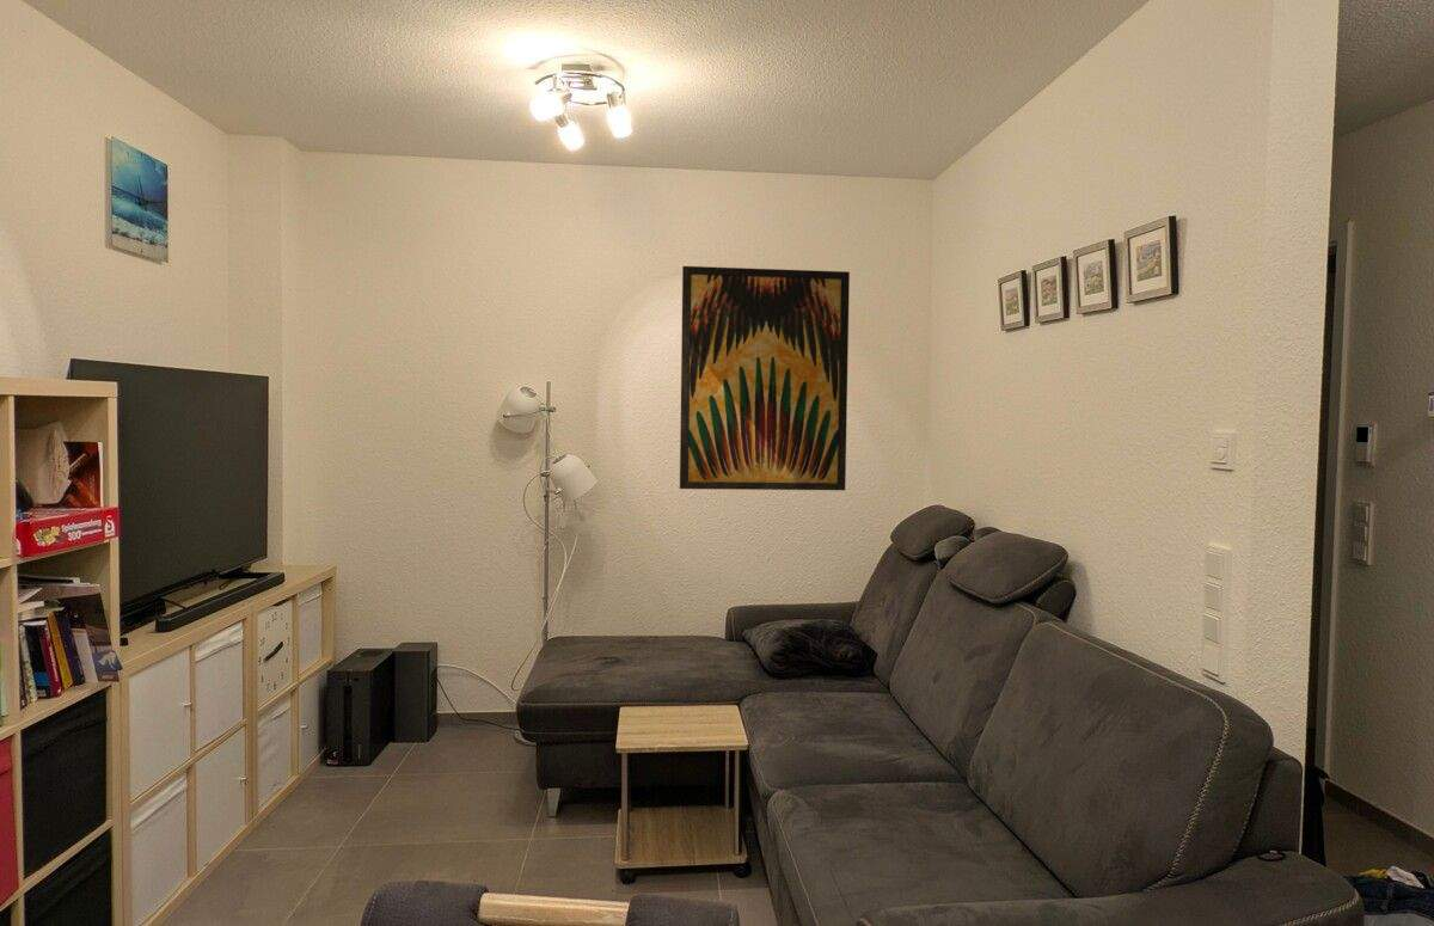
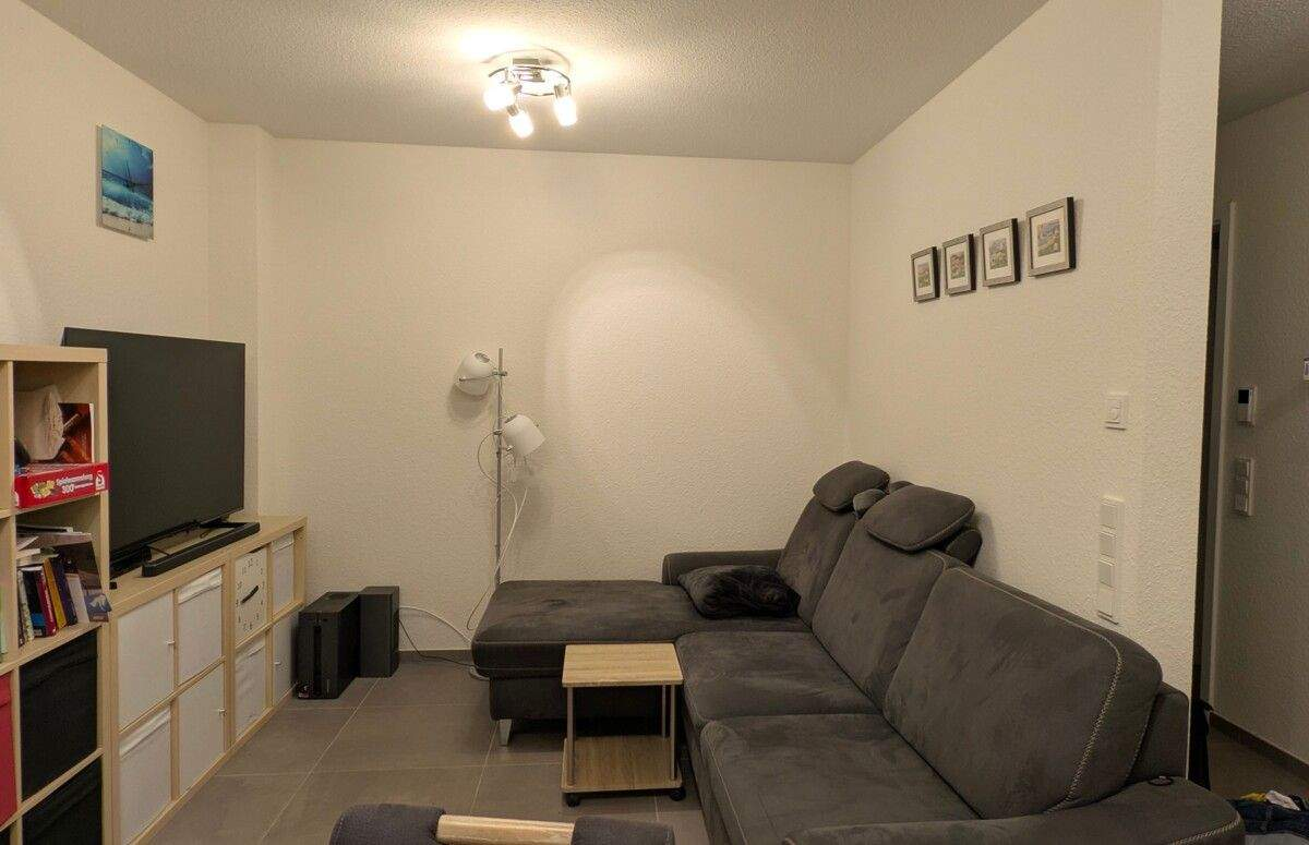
- wall art (765, 379)
